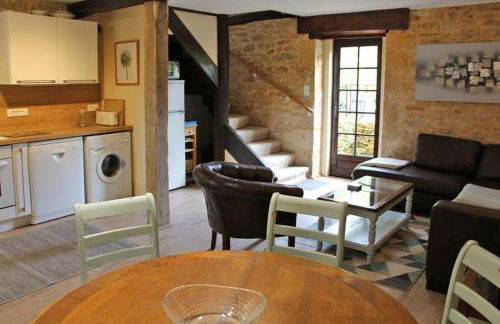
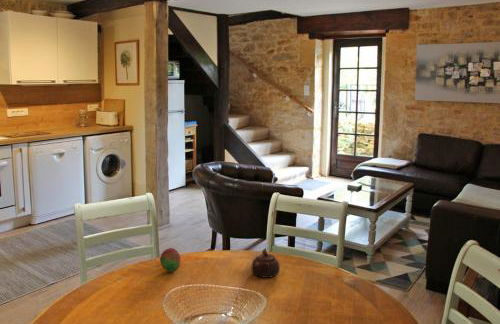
+ fruit (170, 260)
+ teapot (265, 261)
